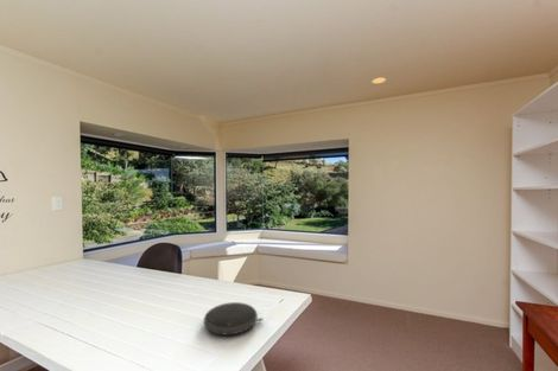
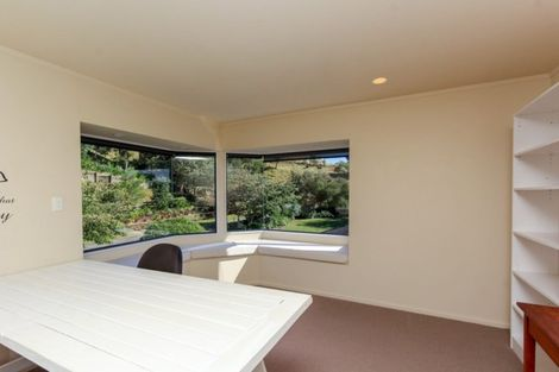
- speaker (233, 316)
